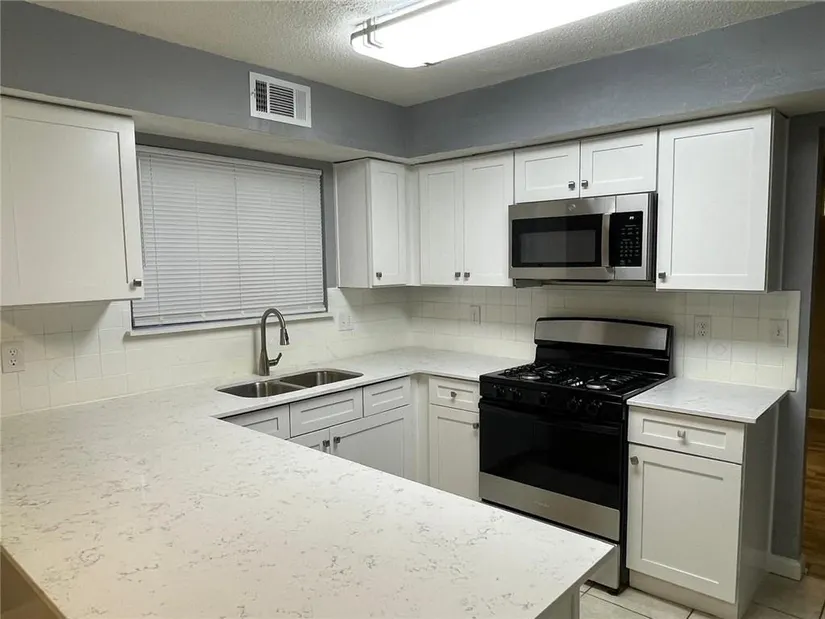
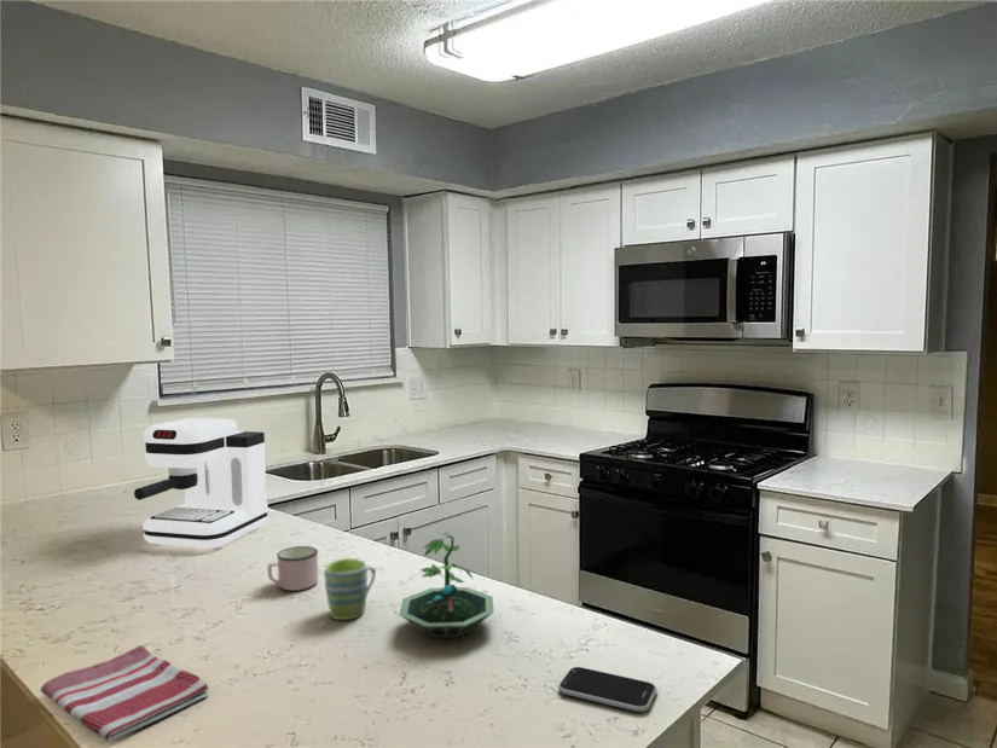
+ dish towel (126, 688)
+ mug (352, 586)
+ smartphone (607, 688)
+ coffee maker (202, 480)
+ terrarium (446, 553)
+ mug (292, 569)
